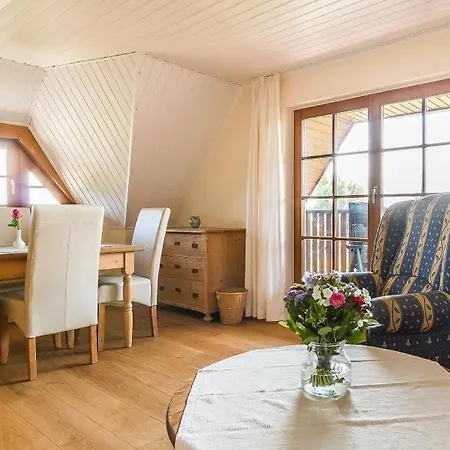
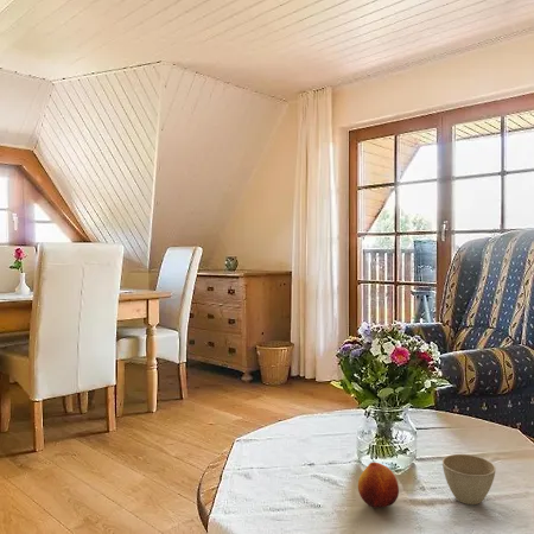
+ fruit (377, 483)
+ flower pot (468, 481)
